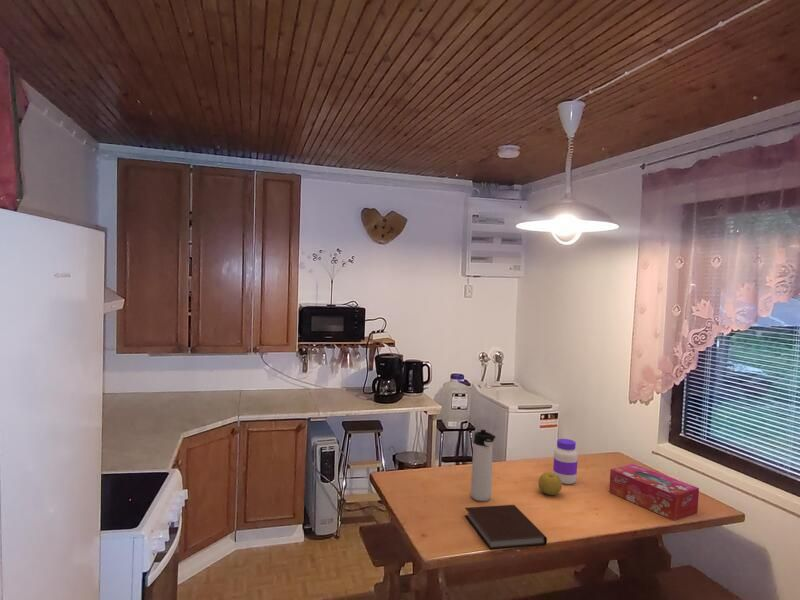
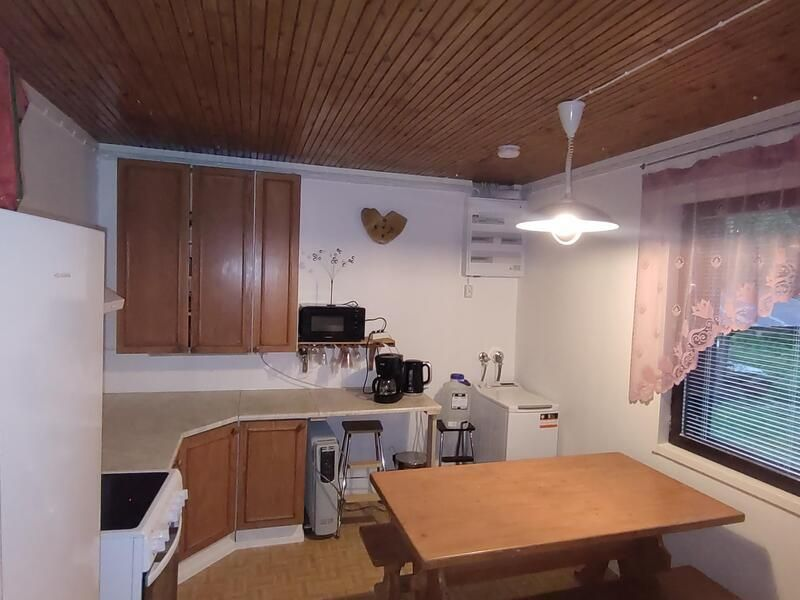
- fruit (549, 483)
- notebook (503, 525)
- tissue box (652, 490)
- thermos bottle (484, 465)
- jar (565, 460)
